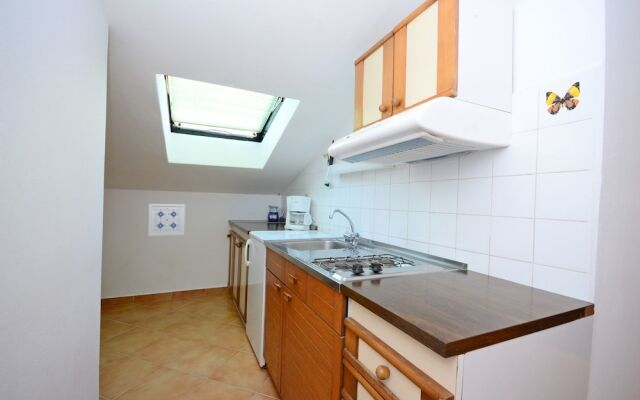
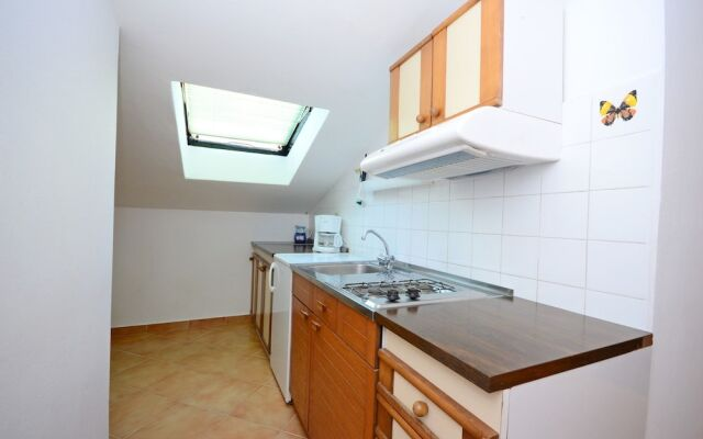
- wall art (167, 219)
